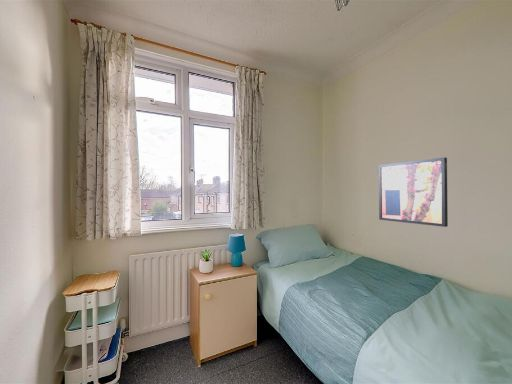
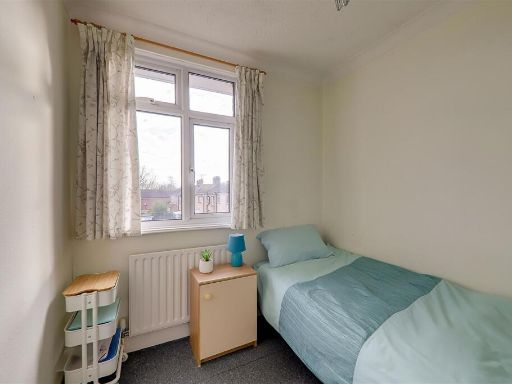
- wall art (409, 192)
